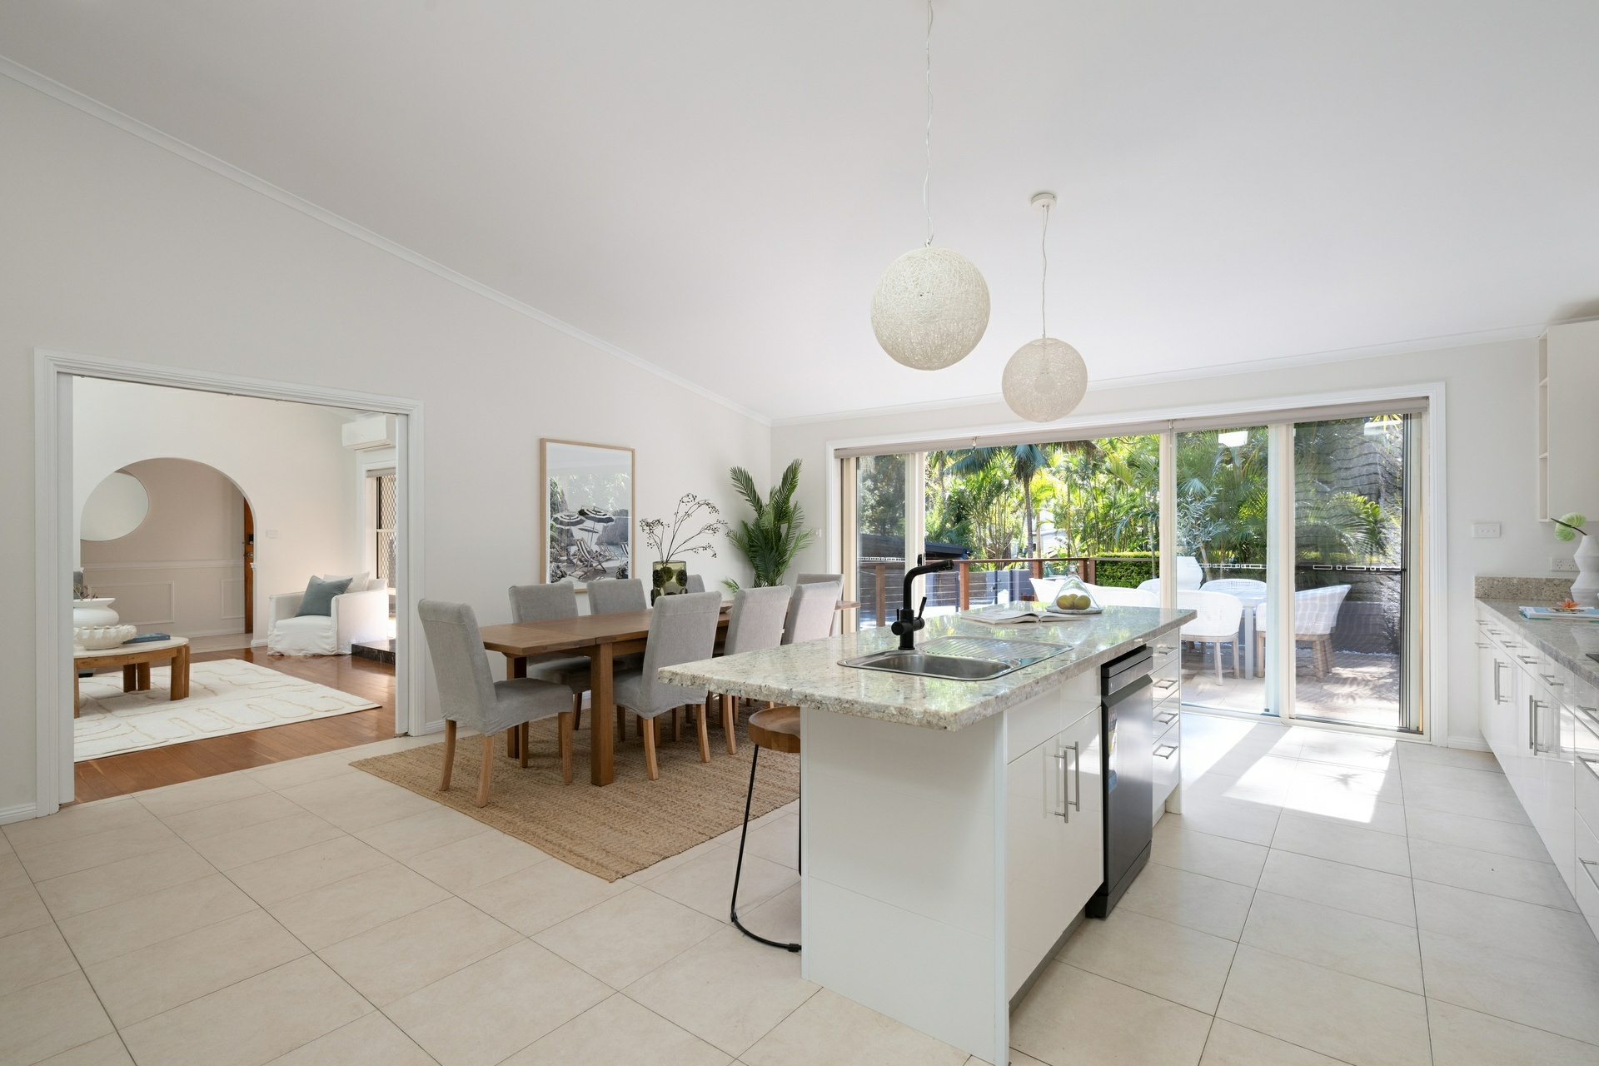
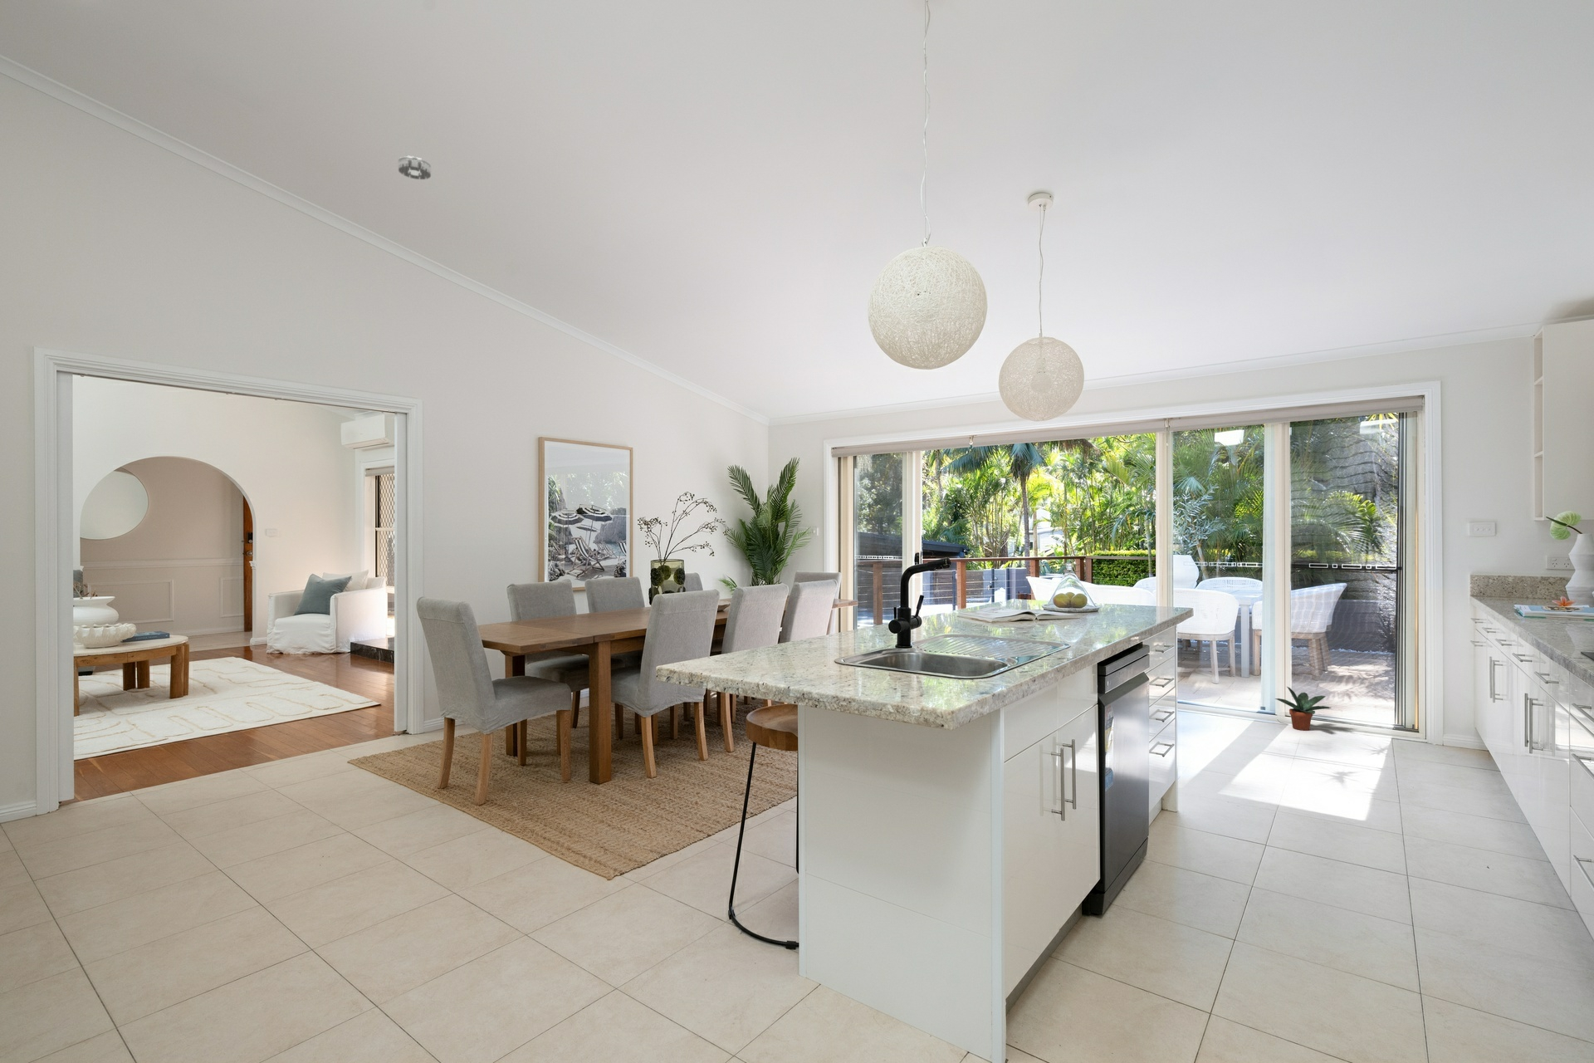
+ smoke detector (414, 167)
+ potted plant (1301, 707)
